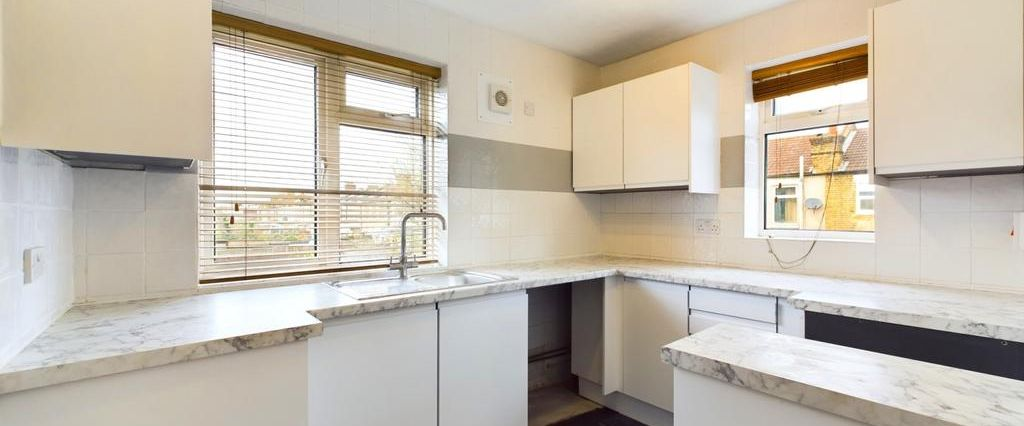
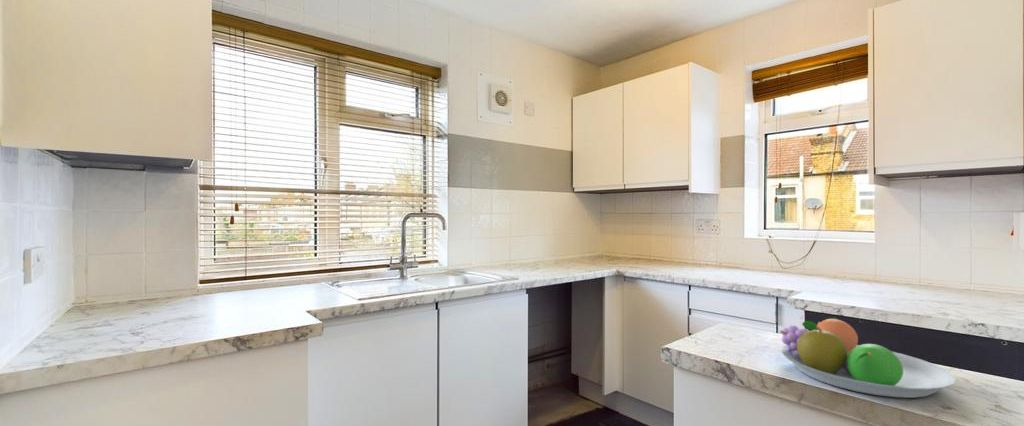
+ fruit bowl (857, 349)
